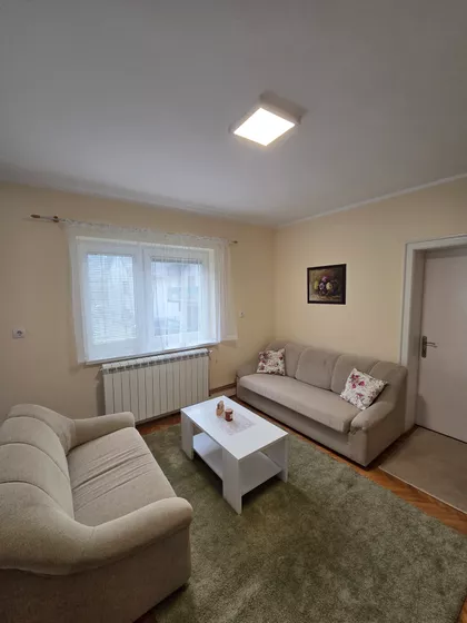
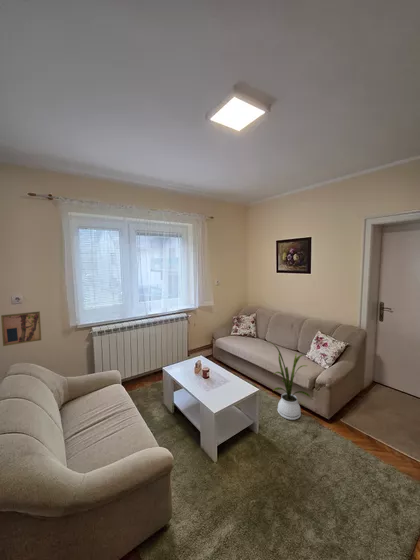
+ wall art (22, 328)
+ house plant (287, 379)
